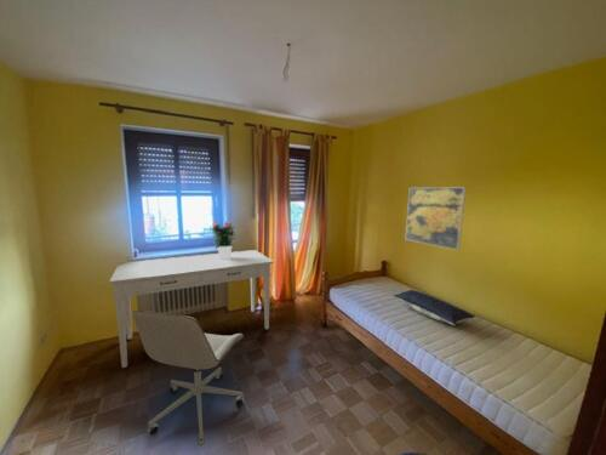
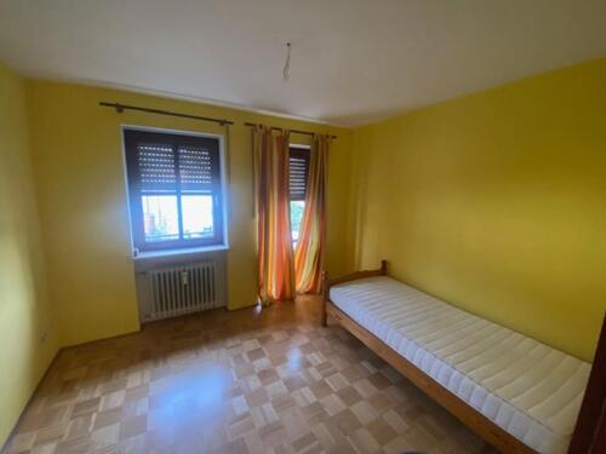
- potted flower (223, 239)
- office chair (195, 352)
- desk (200, 285)
- pillow (430, 305)
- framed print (431, 216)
